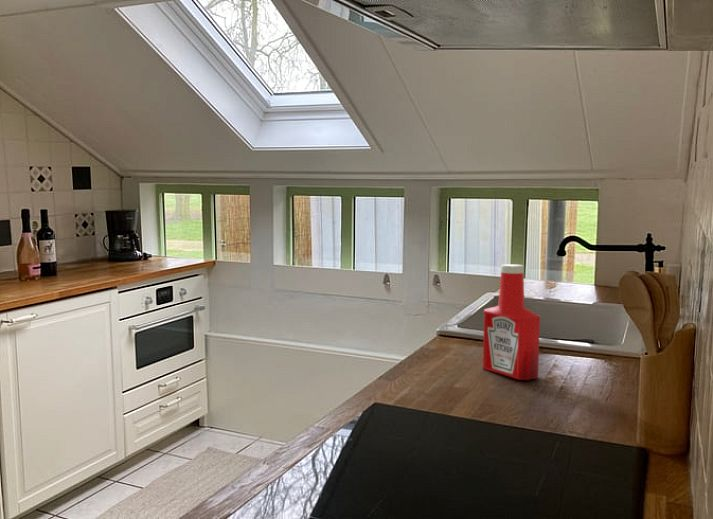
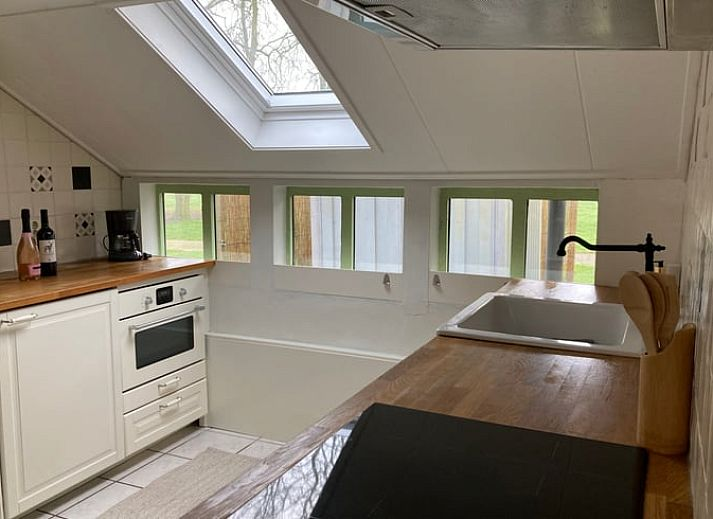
- soap bottle (510, 319)
